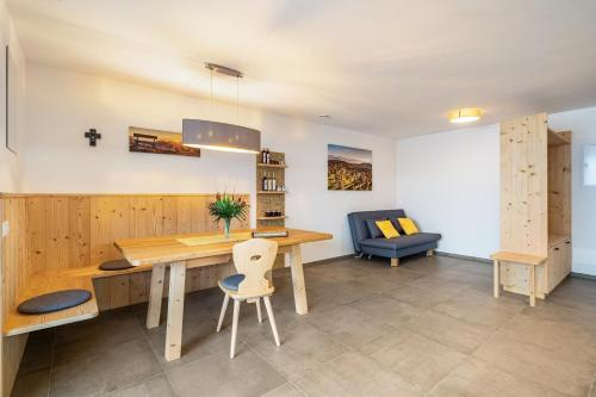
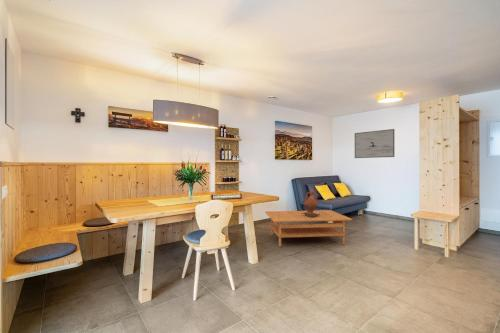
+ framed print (373, 144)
+ coffee table (305, 227)
+ lidded ewer (310, 201)
